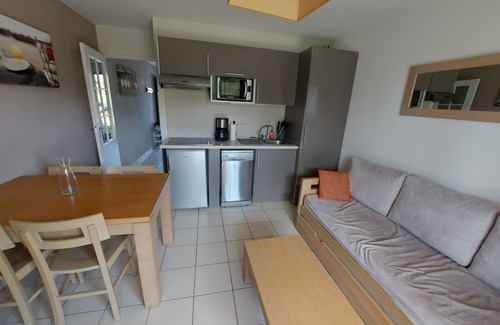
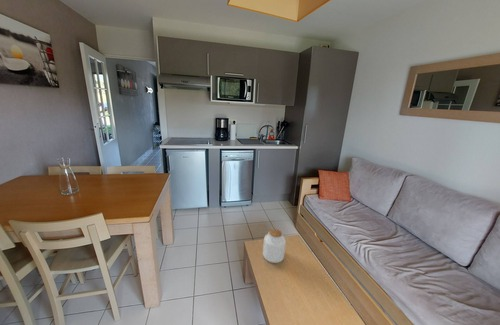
+ jar (273, 244)
